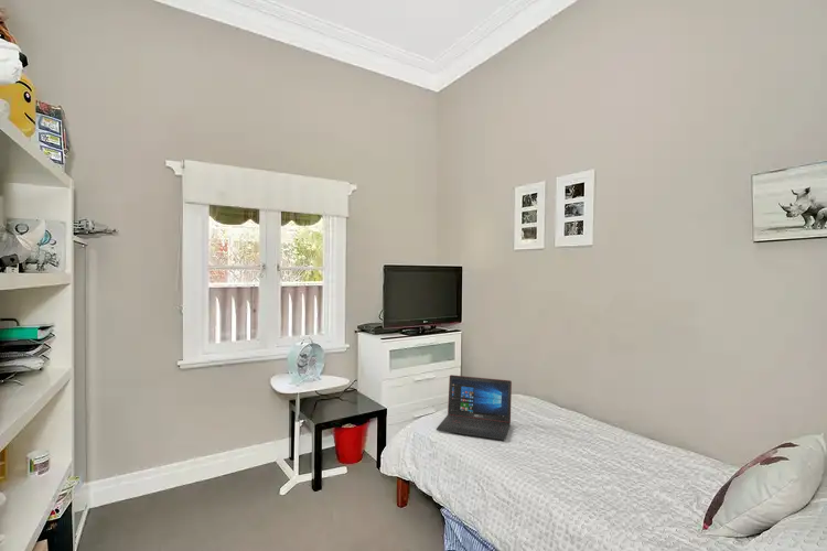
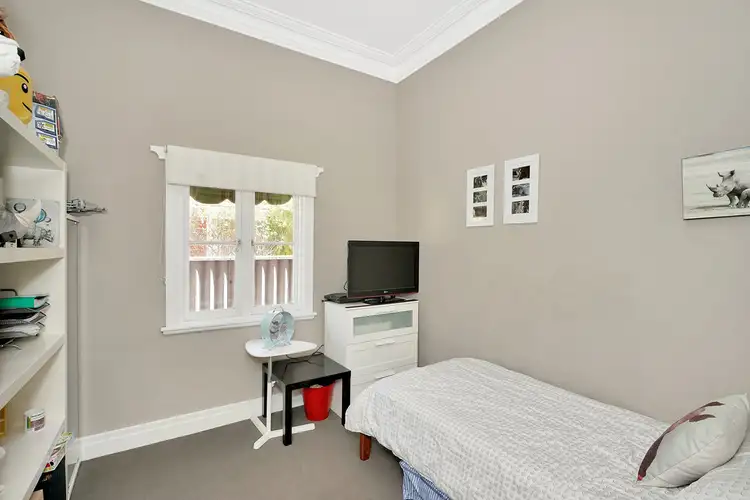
- laptop (474, 404)
